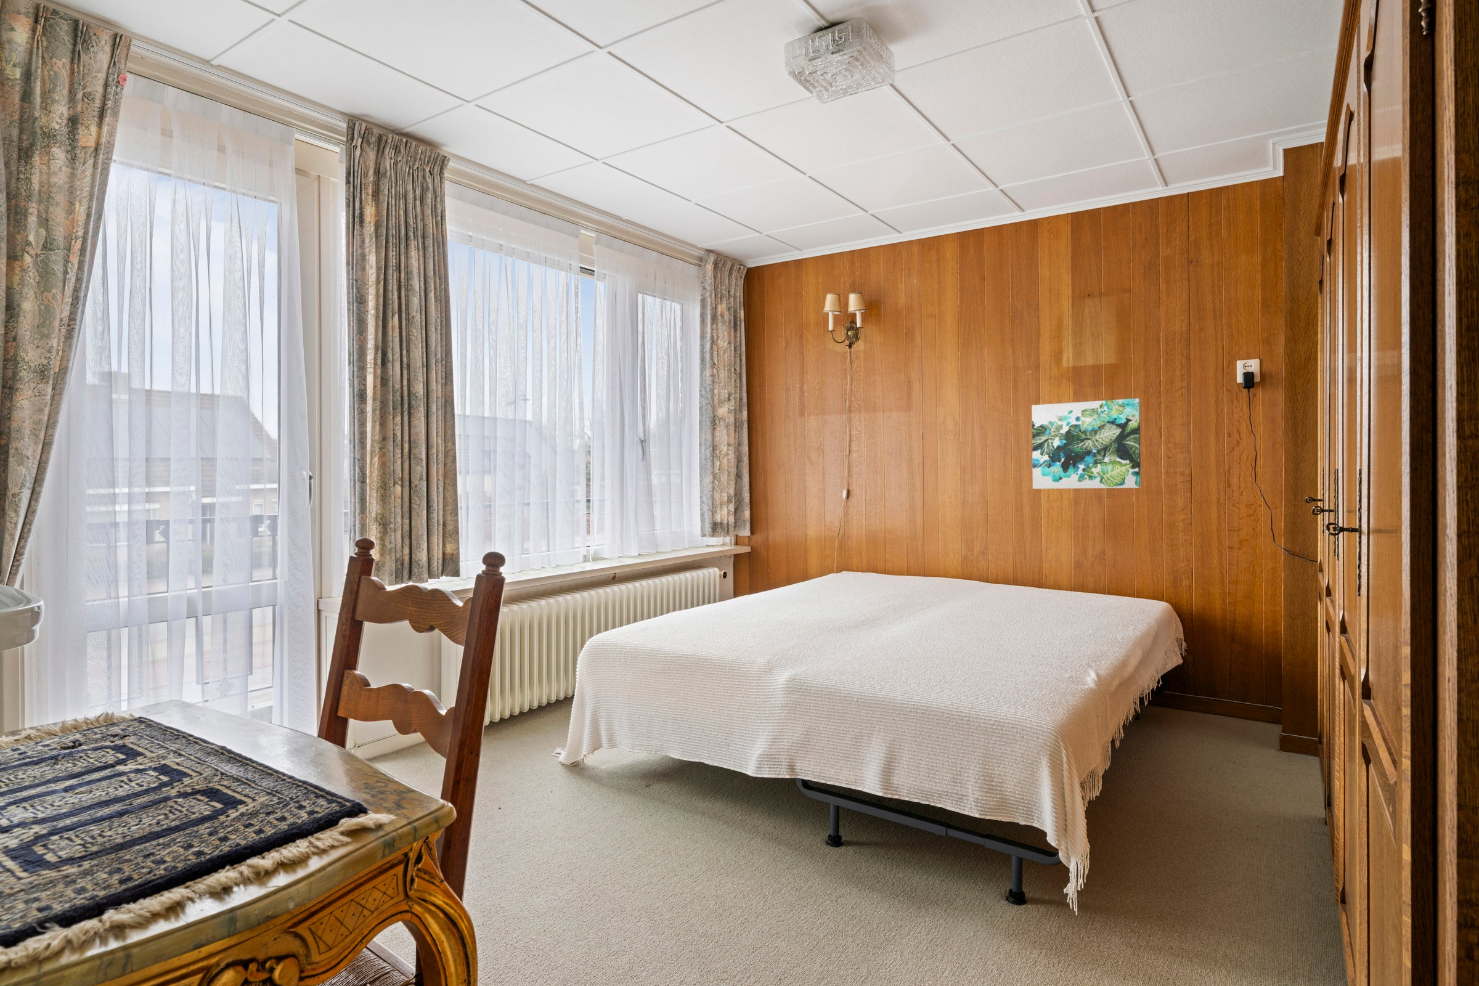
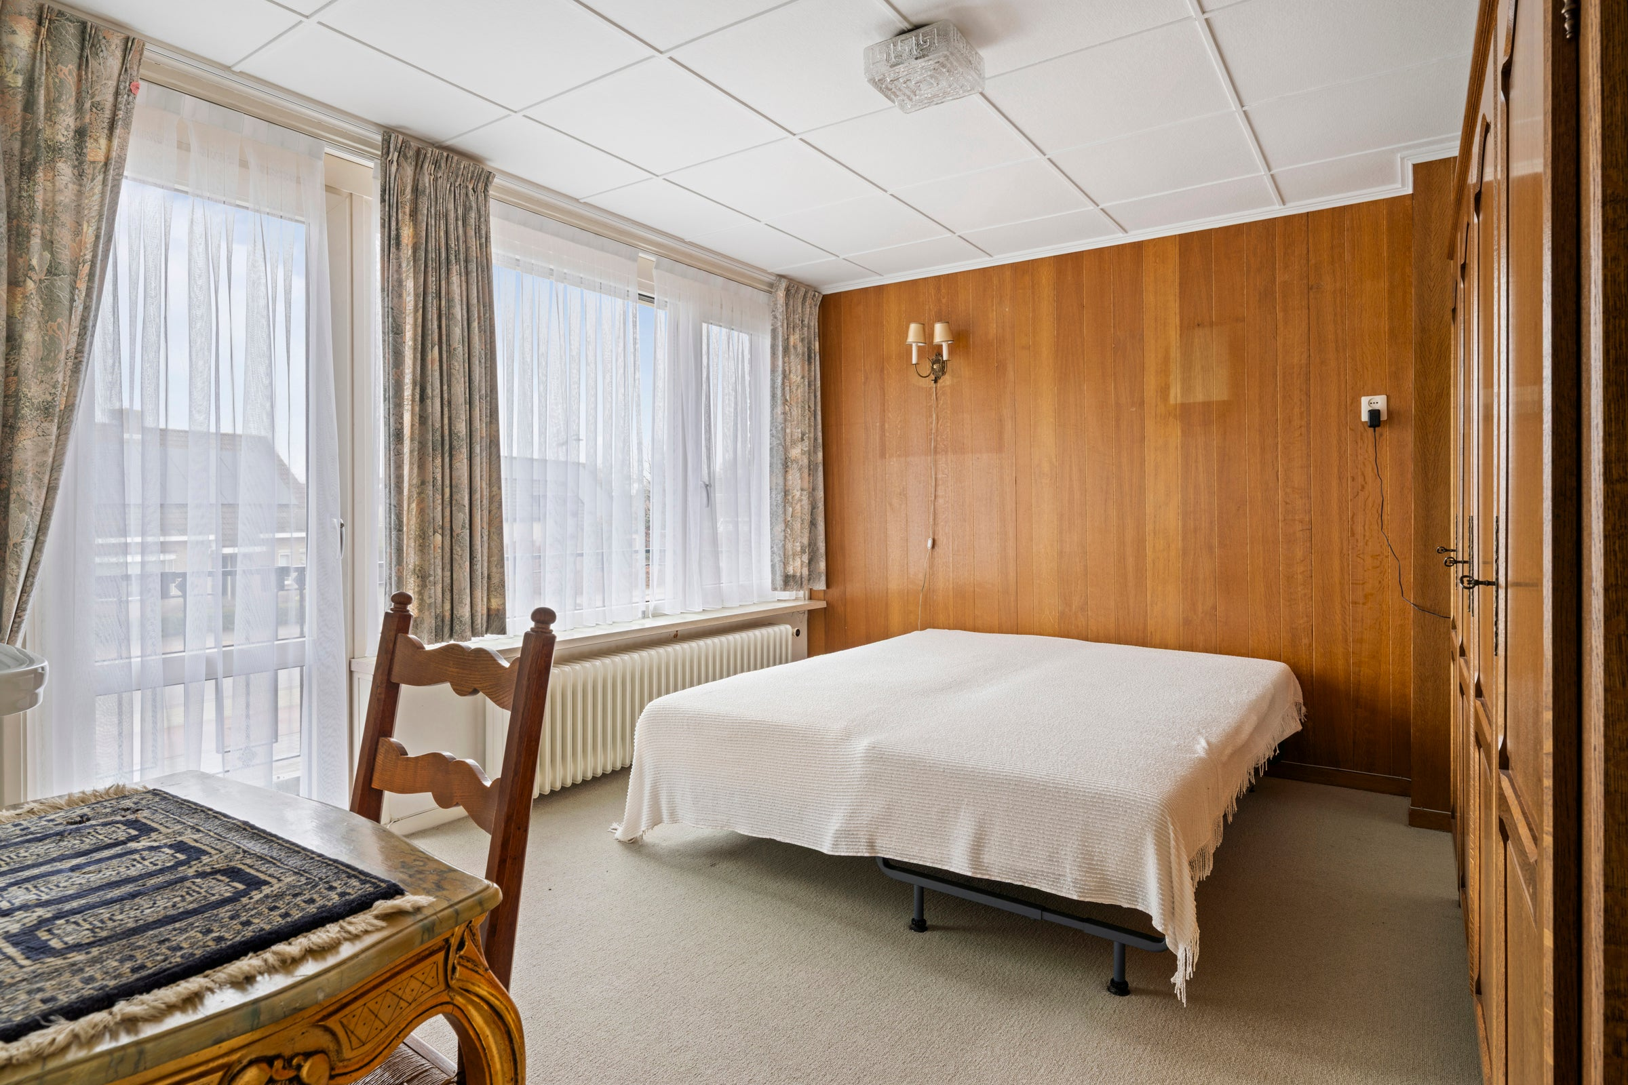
- wall art (1085, 445)
